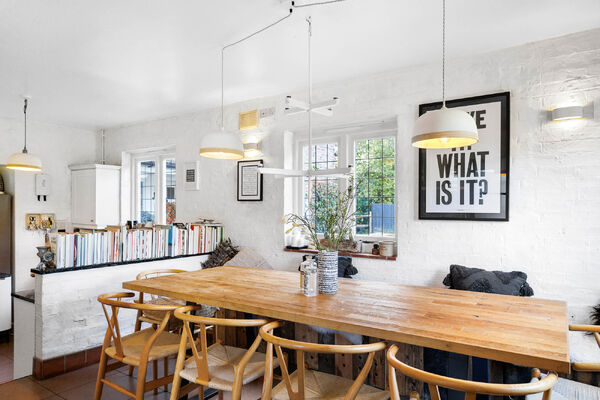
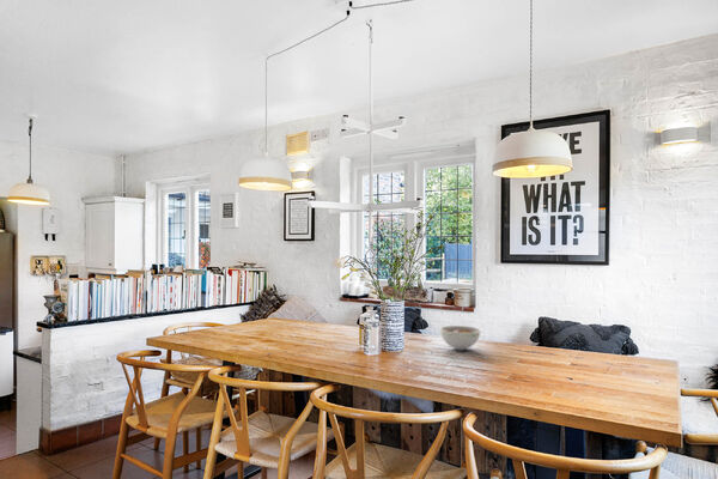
+ bowl (460, 339)
